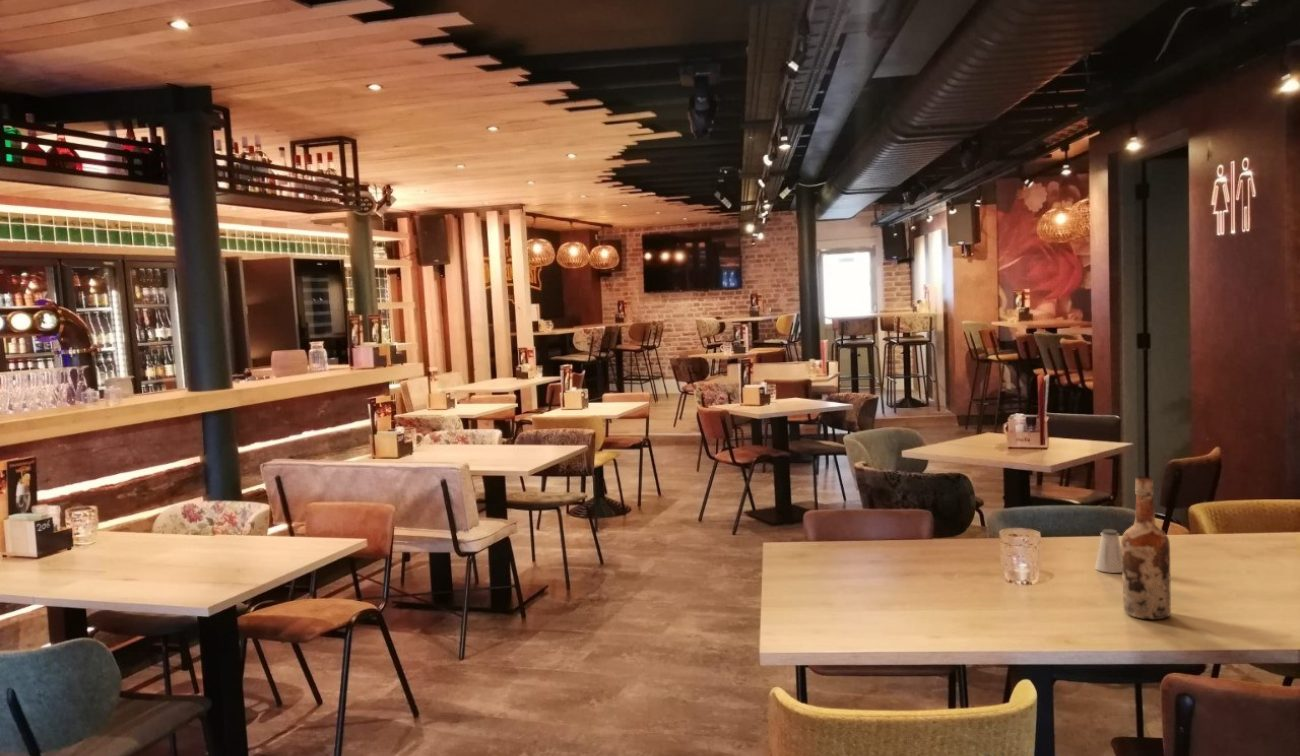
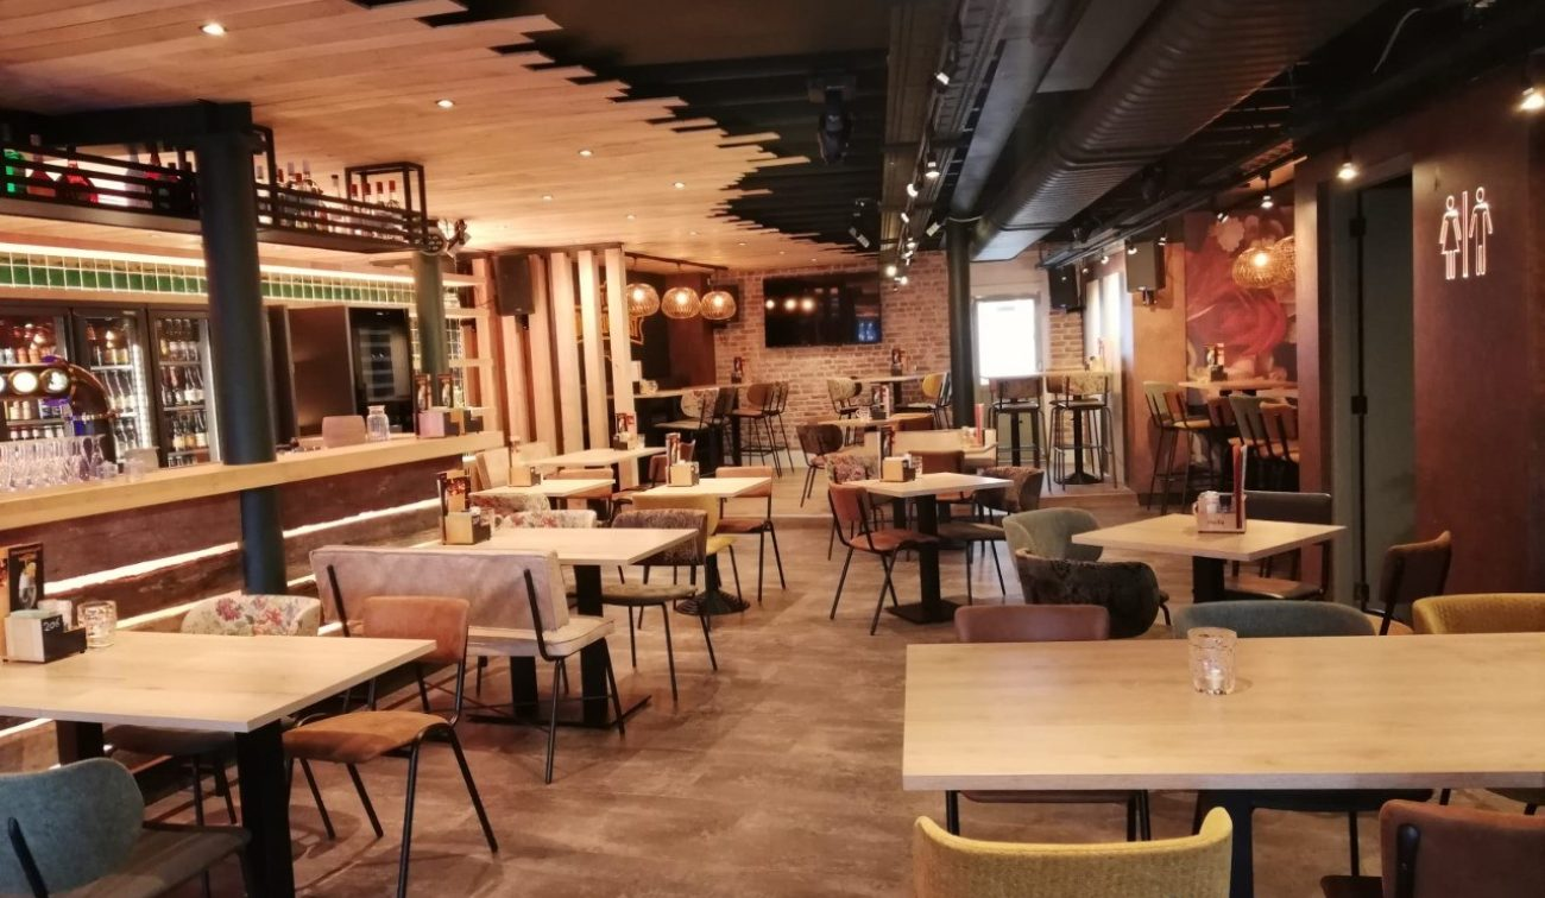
- saltshaker (1110, 549)
- wine bottle (1145, 546)
